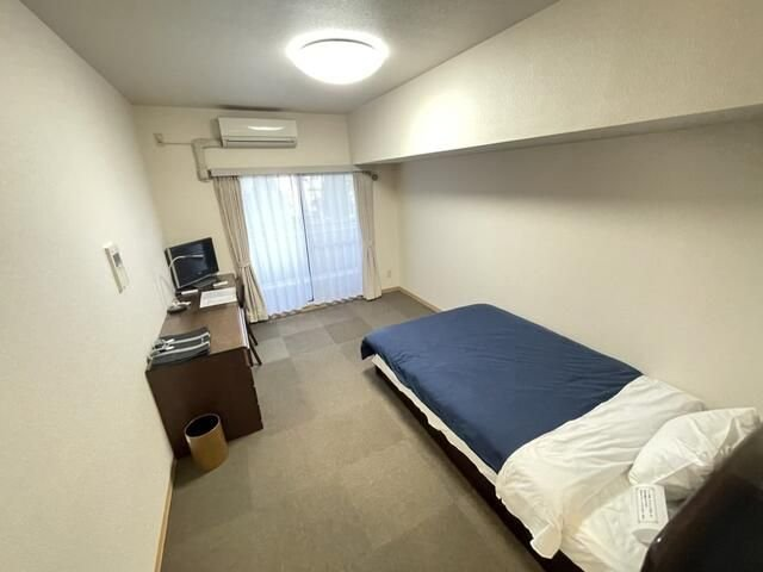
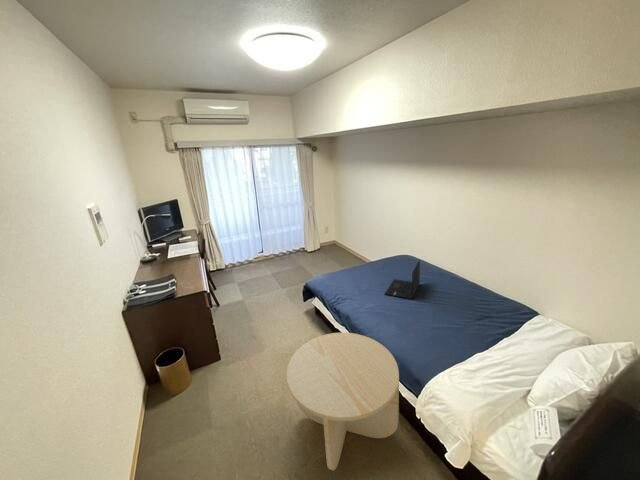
+ side table (343, 398)
+ laptop (402, 280)
